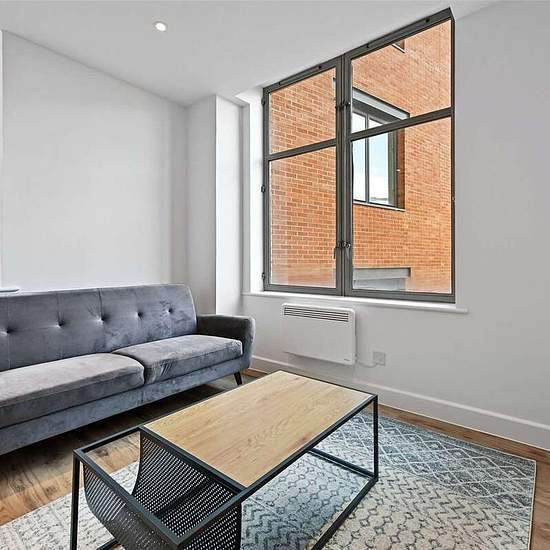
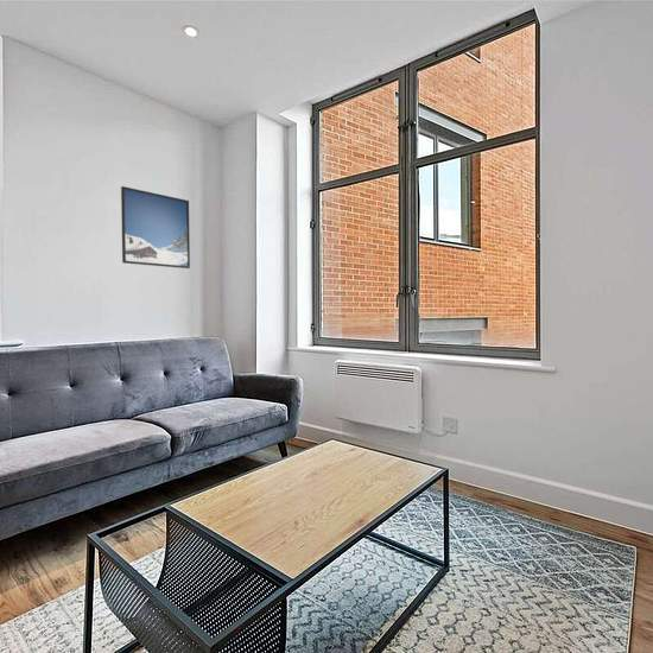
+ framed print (157, 229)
